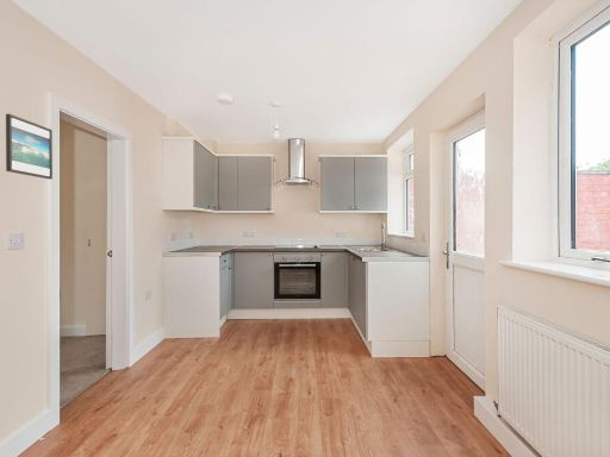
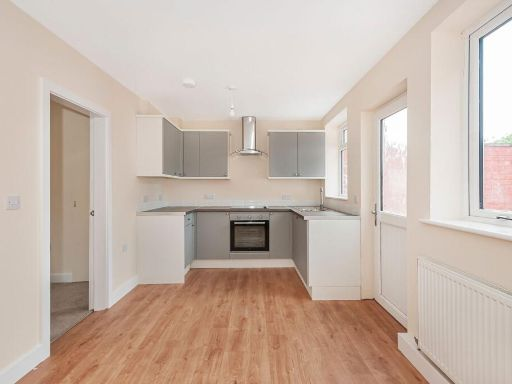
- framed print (30, 149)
